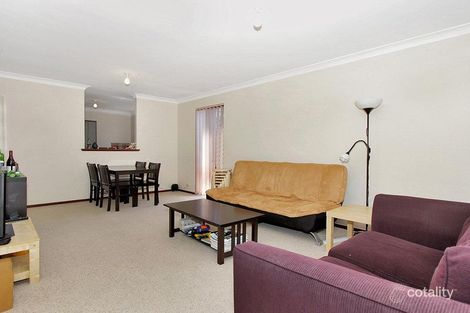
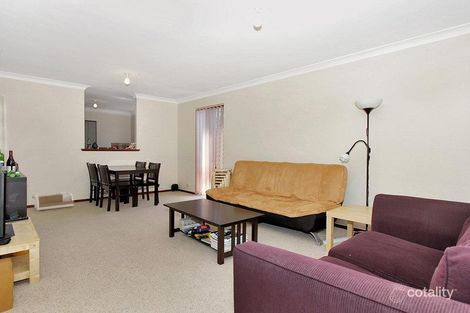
+ storage bin (53, 200)
